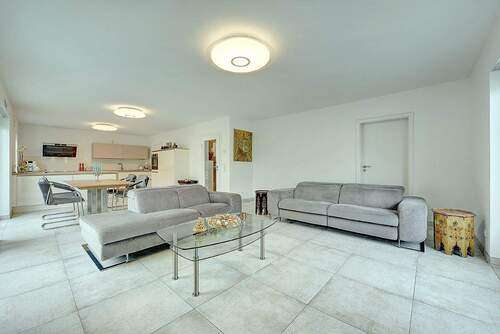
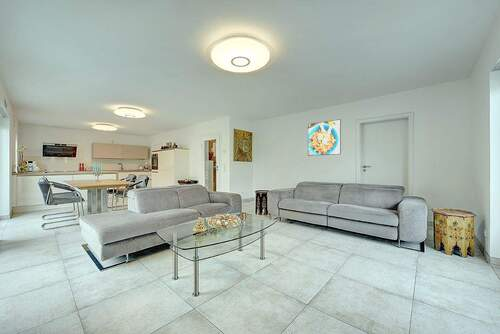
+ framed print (323, 138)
